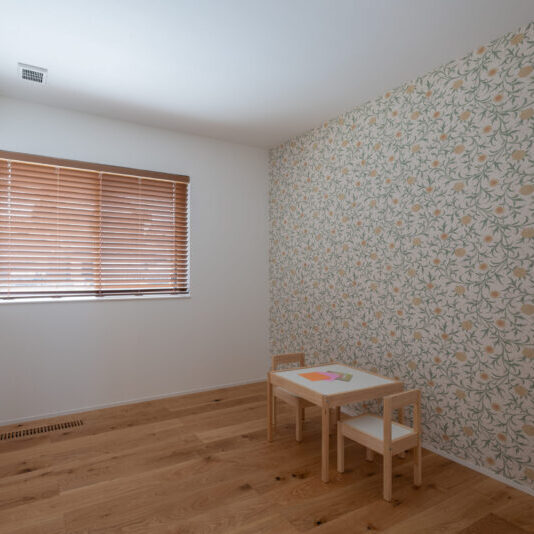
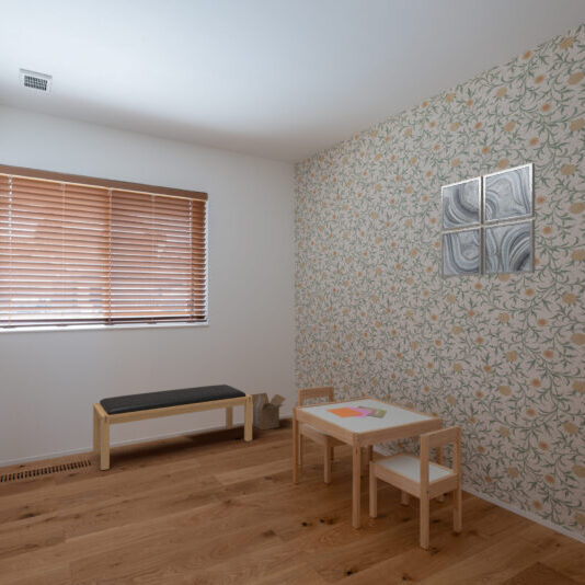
+ bench (175, 414)
+ wall art (483, 227)
+ cardboard box (269, 411)
